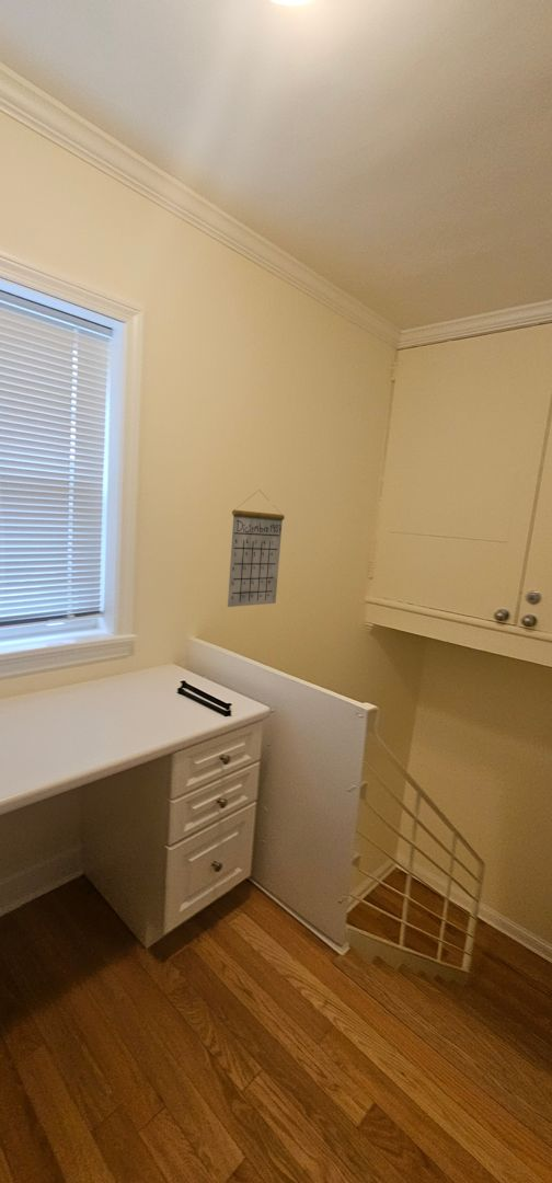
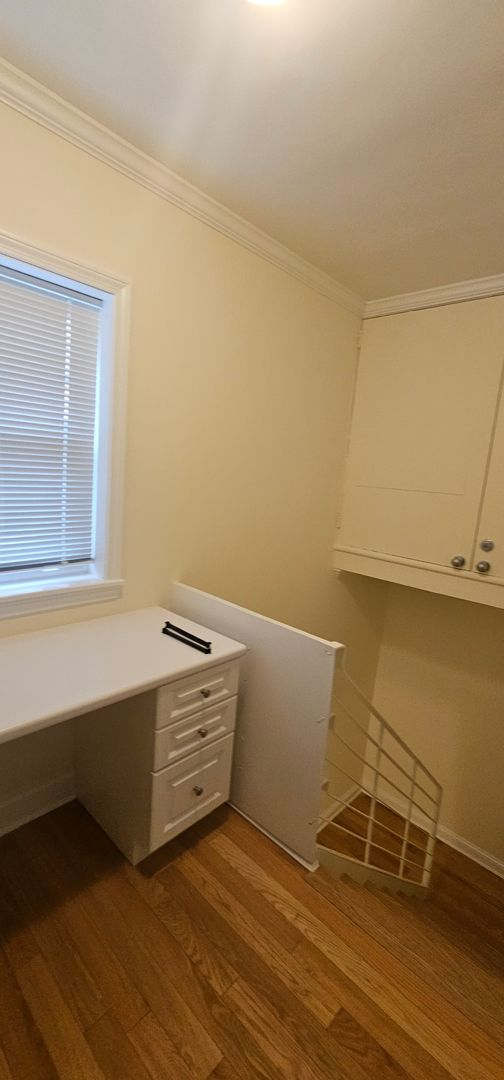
- calendar (256, 548)
